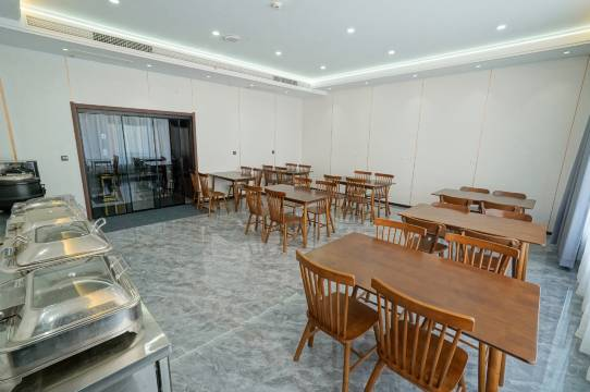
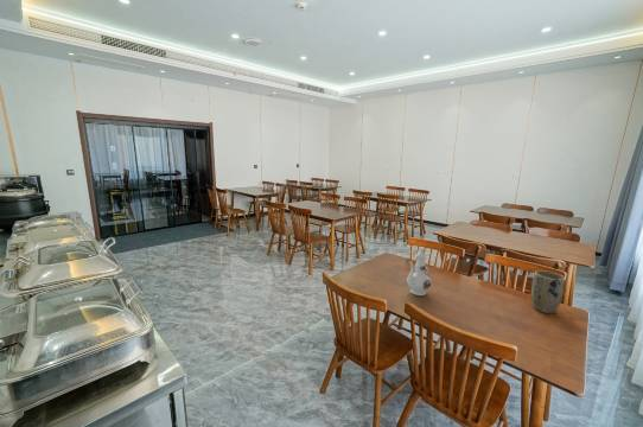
+ chinaware (418, 270)
+ plant pot (546, 292)
